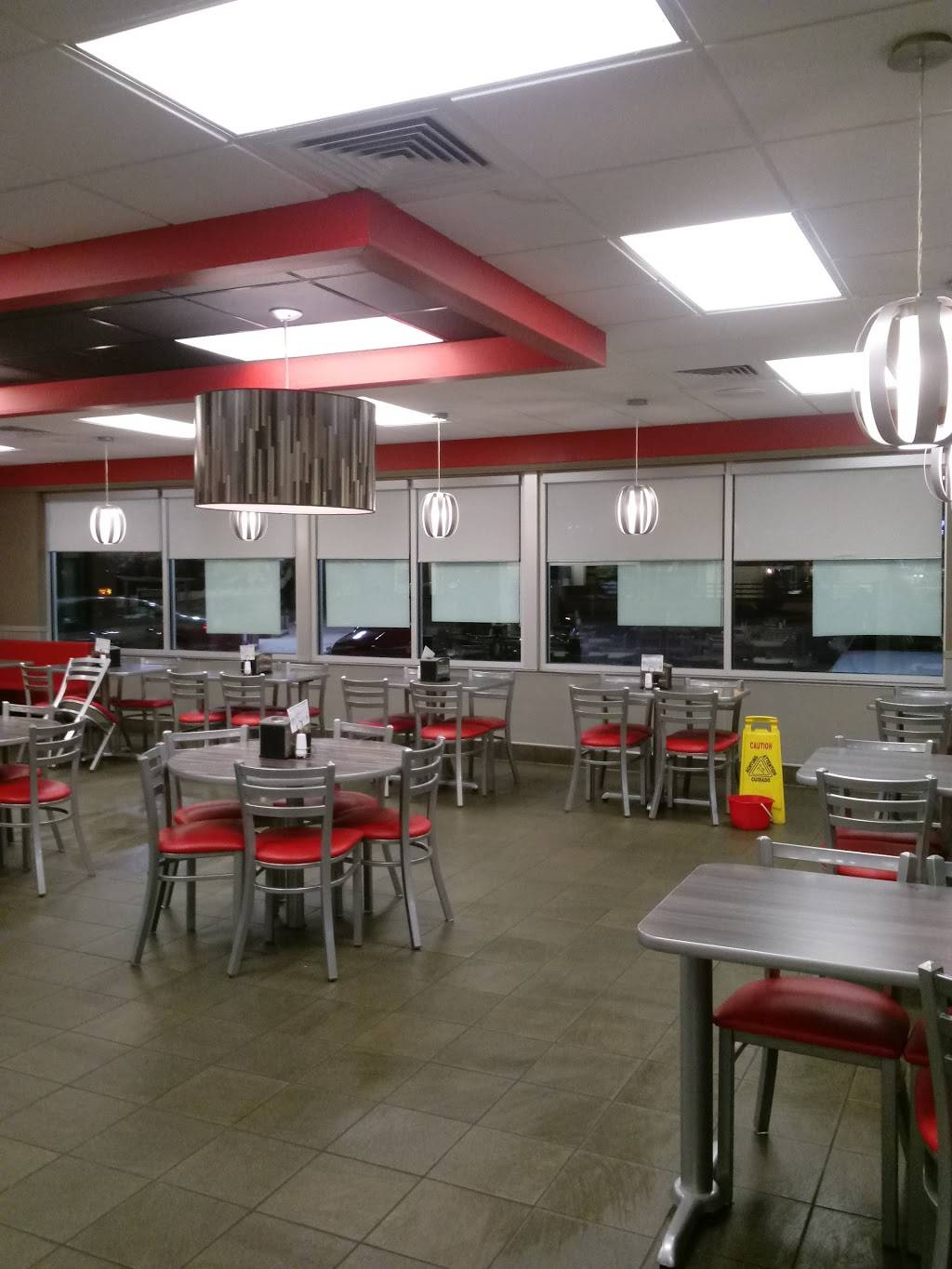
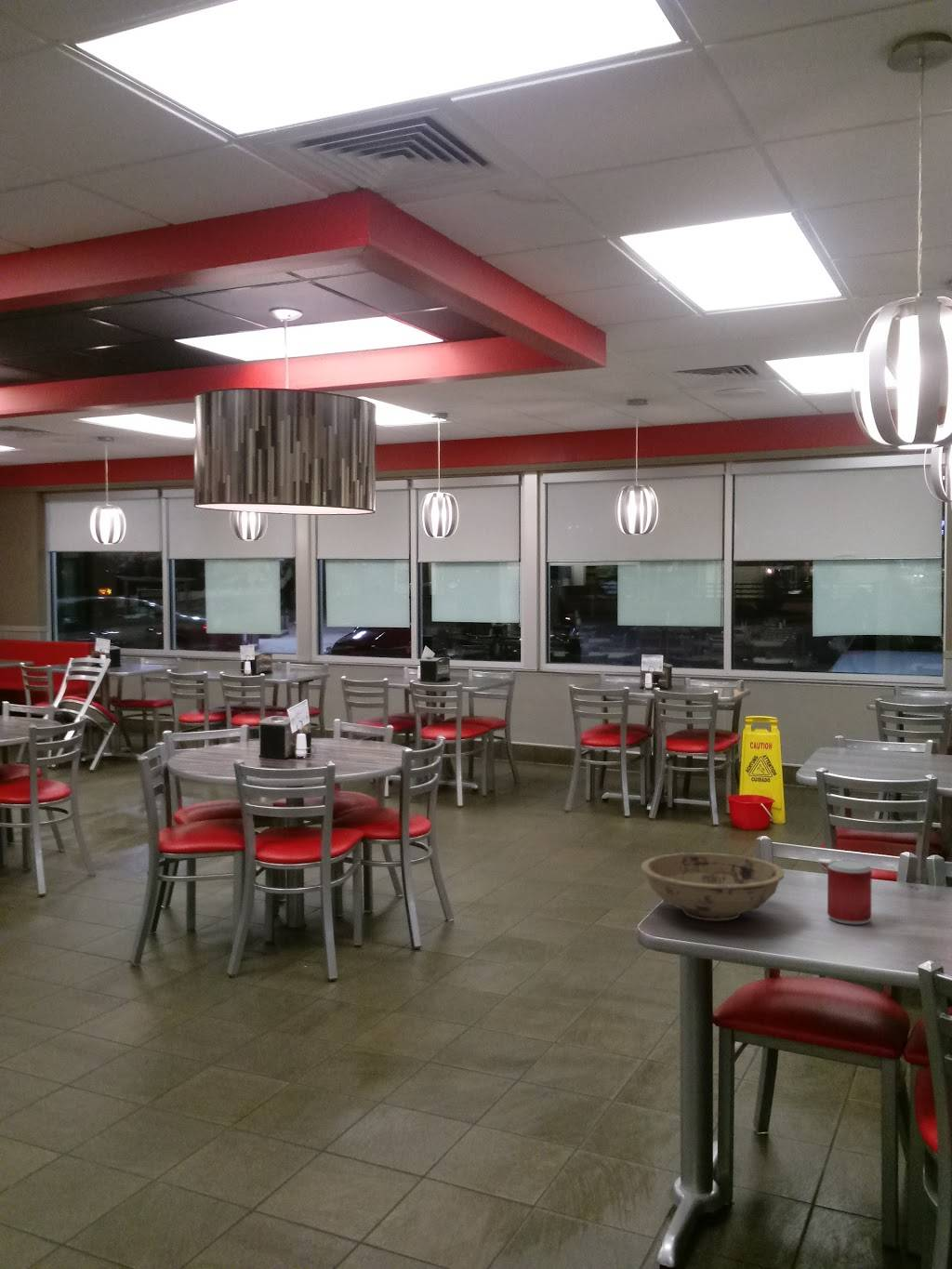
+ bowl (711, 890)
+ beverage can (849, 892)
